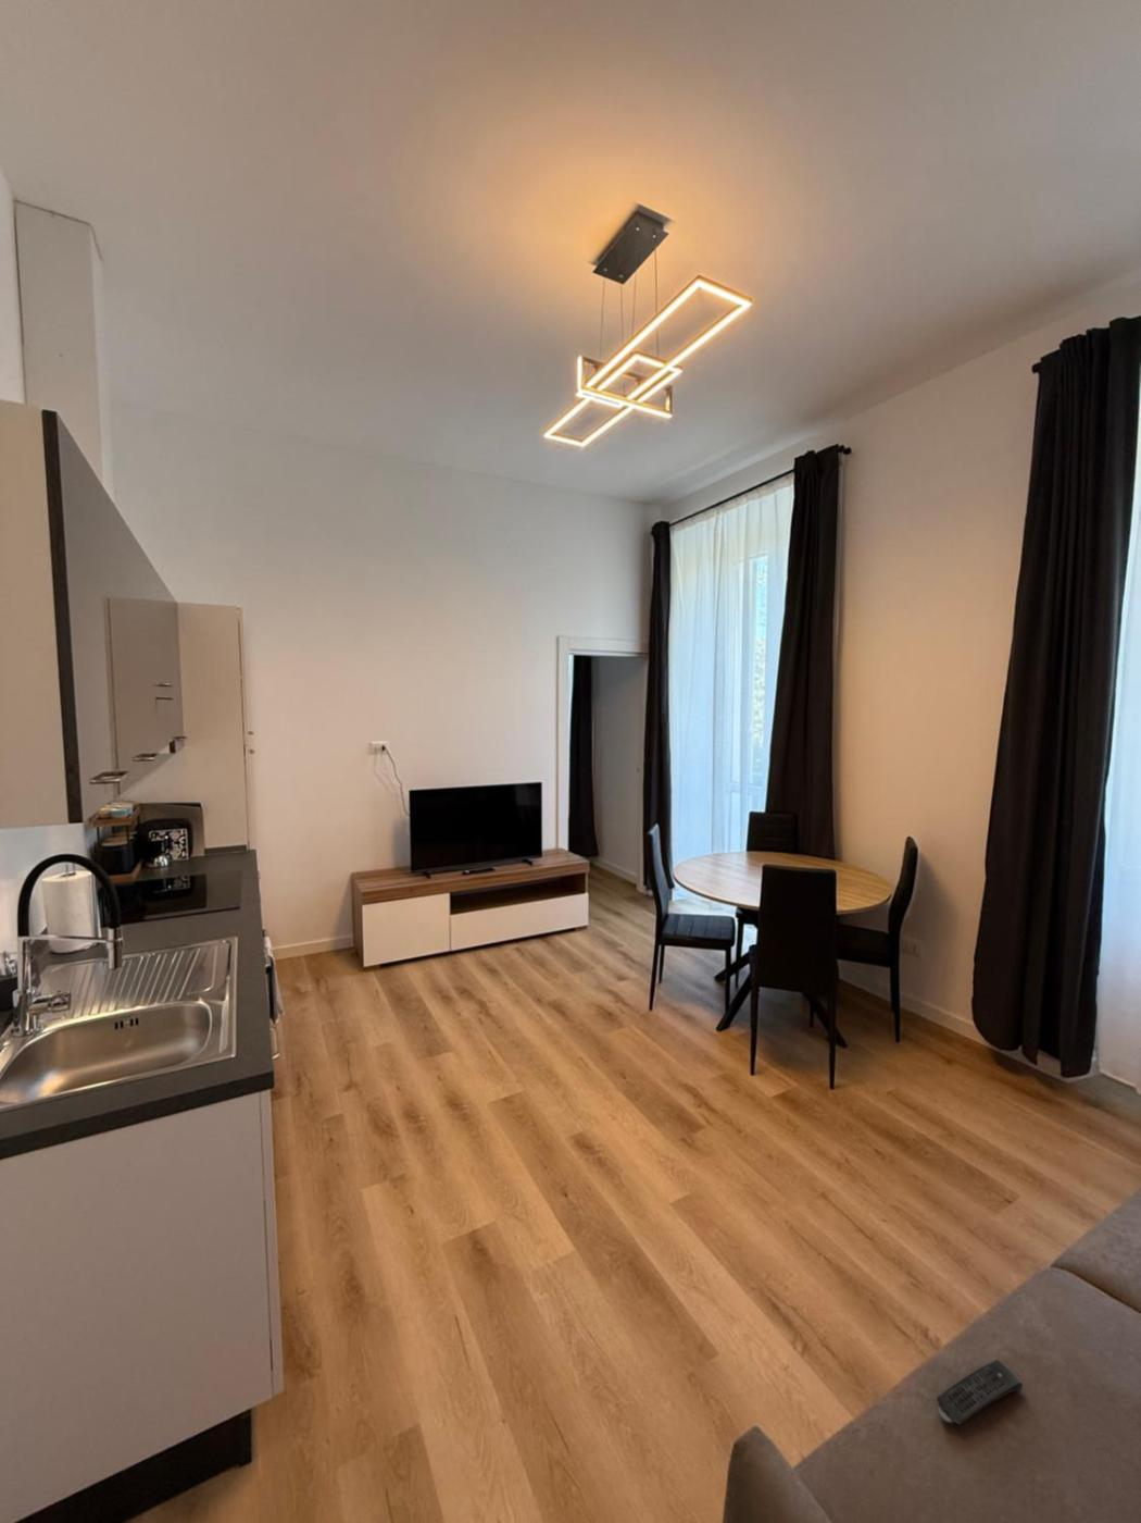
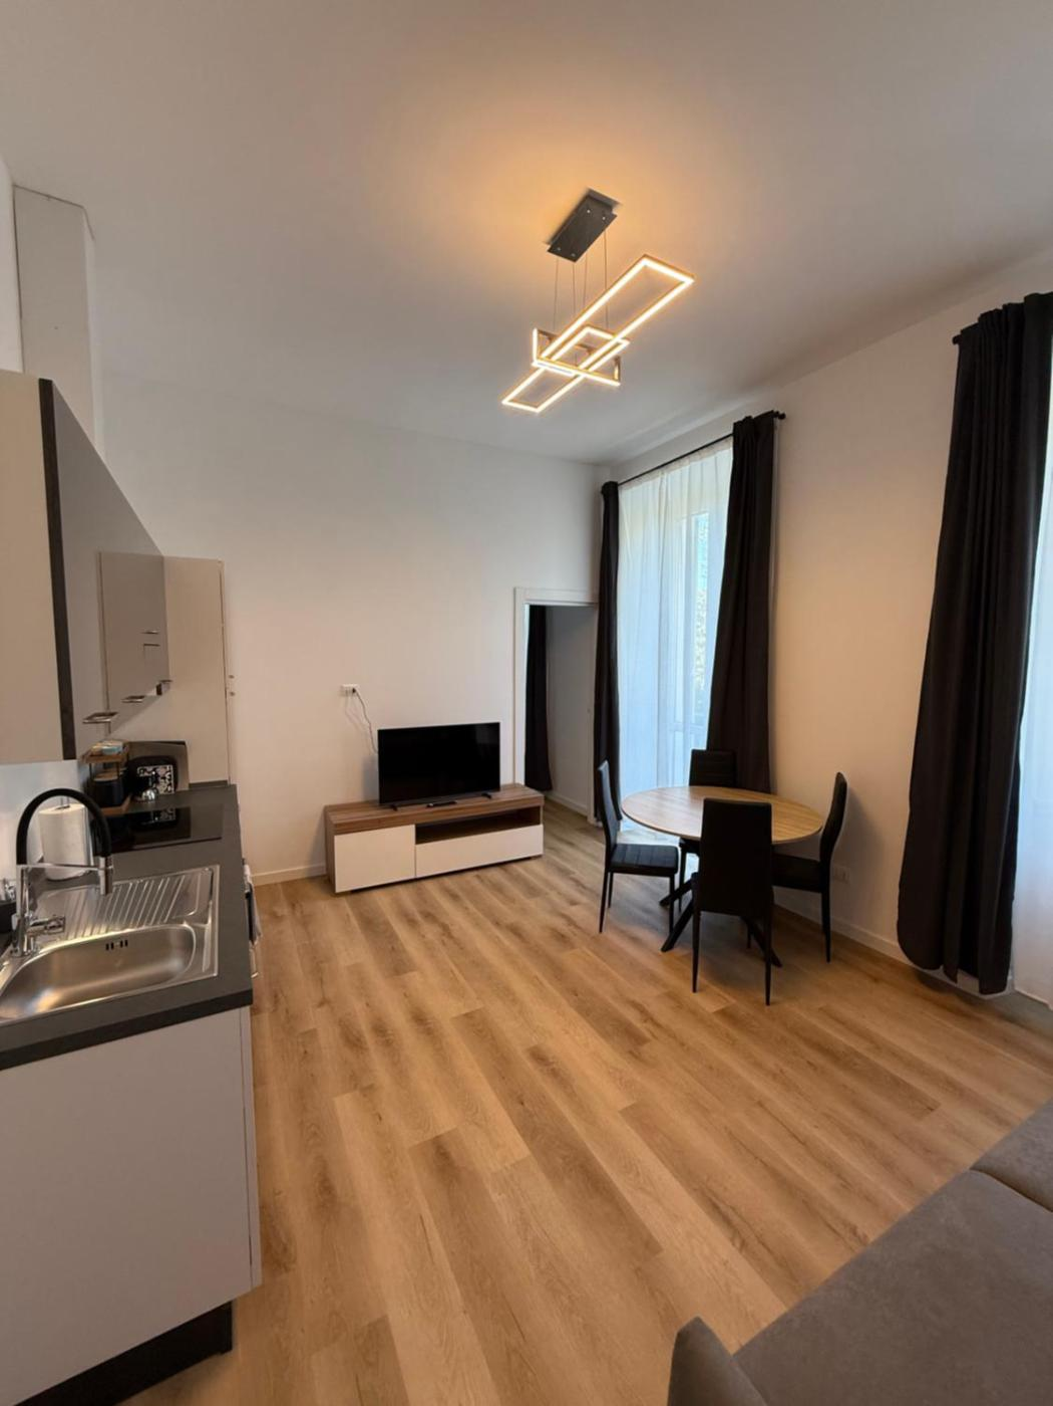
- remote control (977, 1392)
